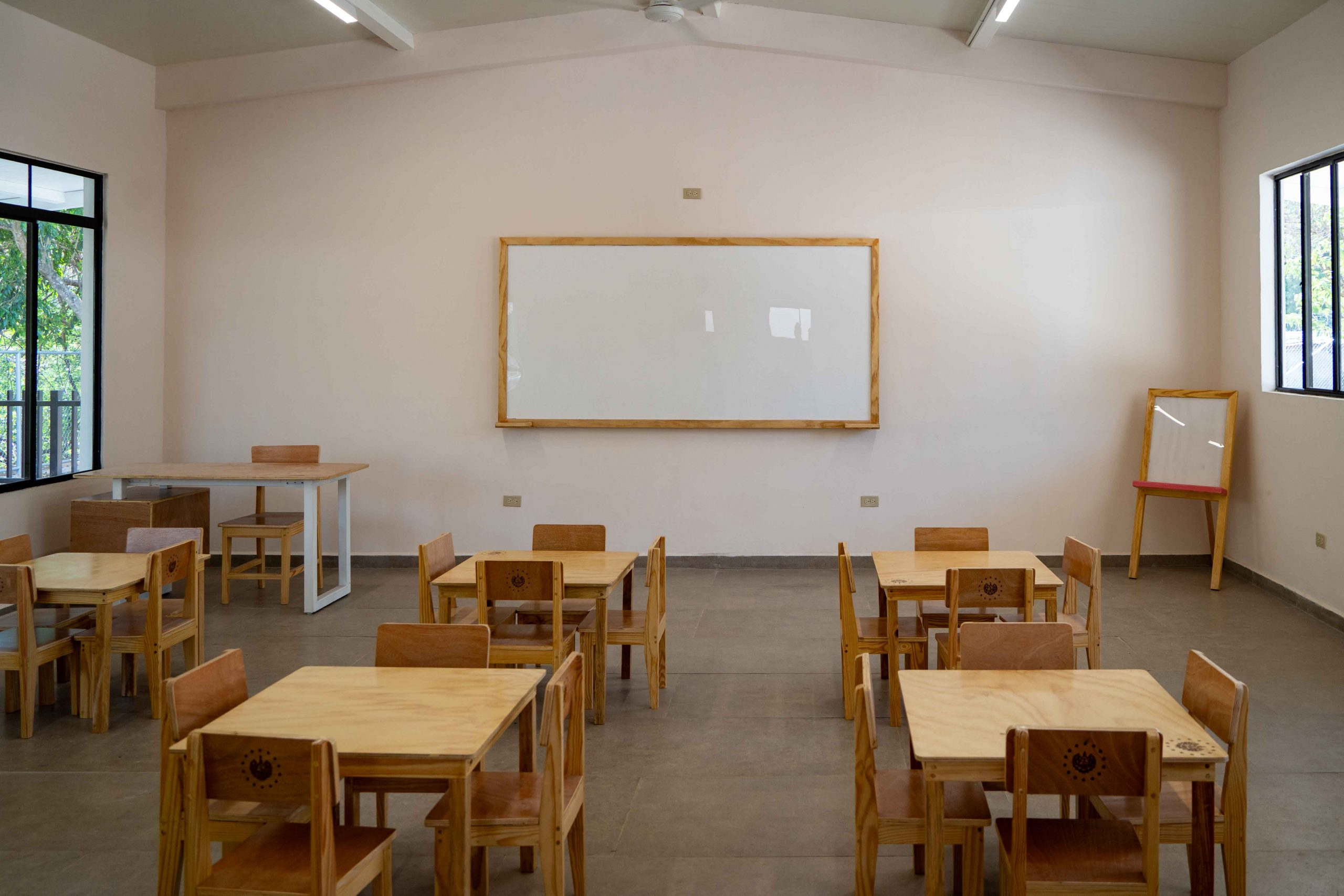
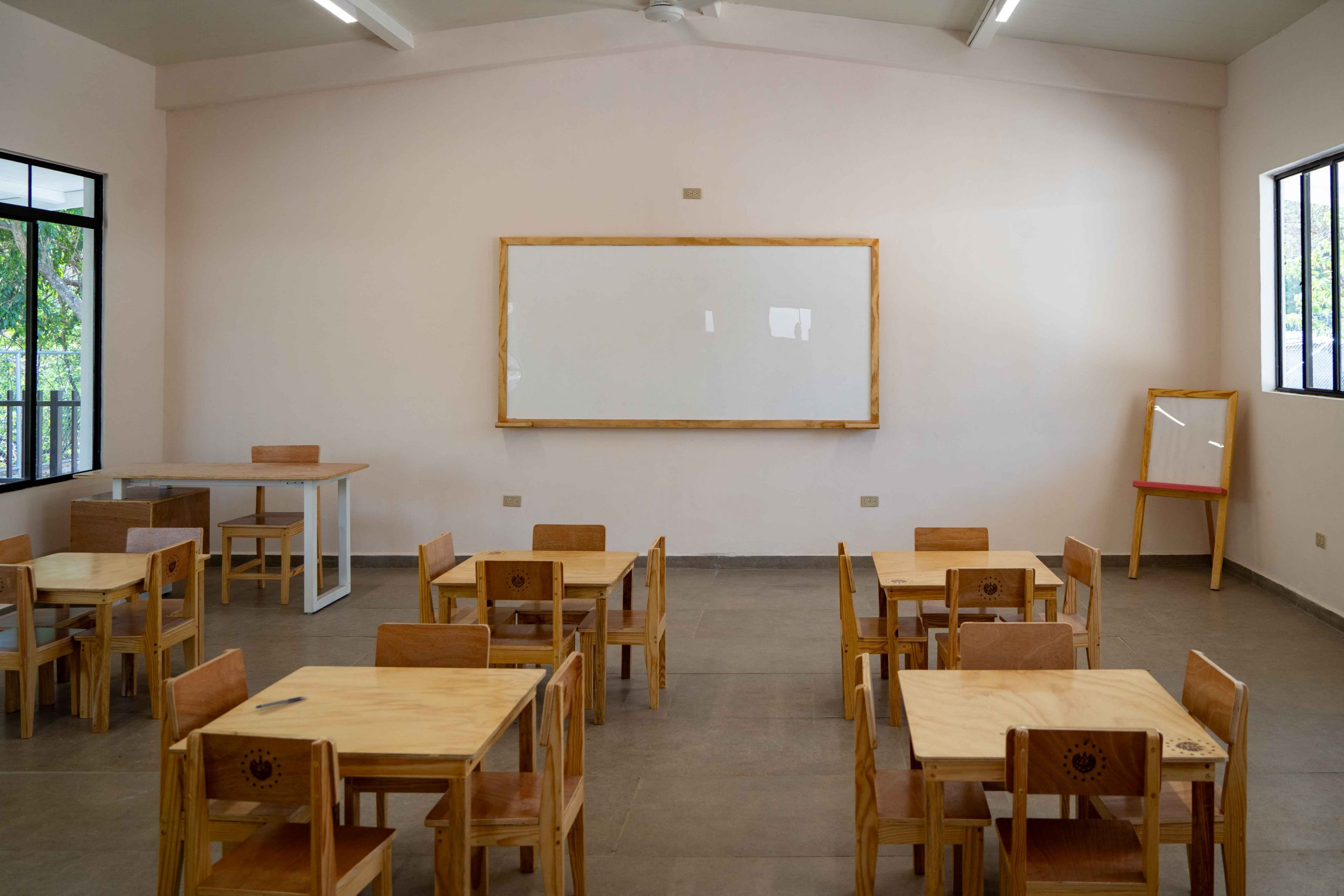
+ pen (282, 702)
